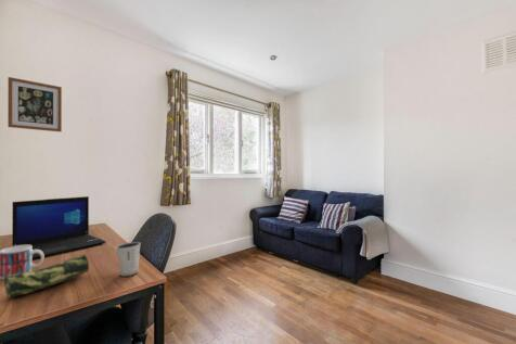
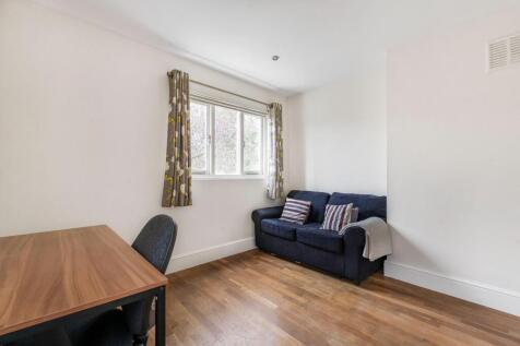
- mug (22, 259)
- dixie cup (128, 258)
- laptop (61, 224)
- pencil case (48, 275)
- wall art (36, 105)
